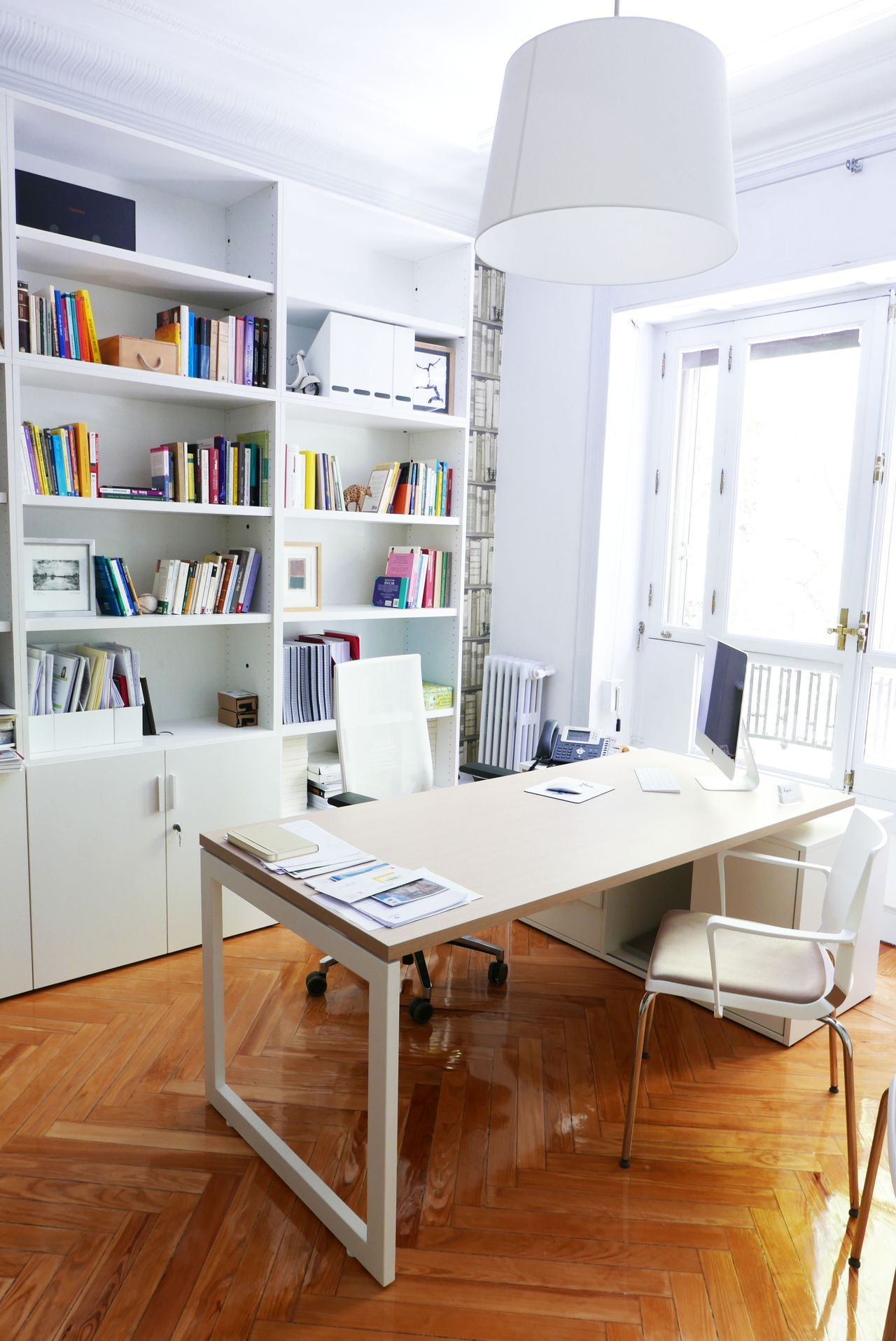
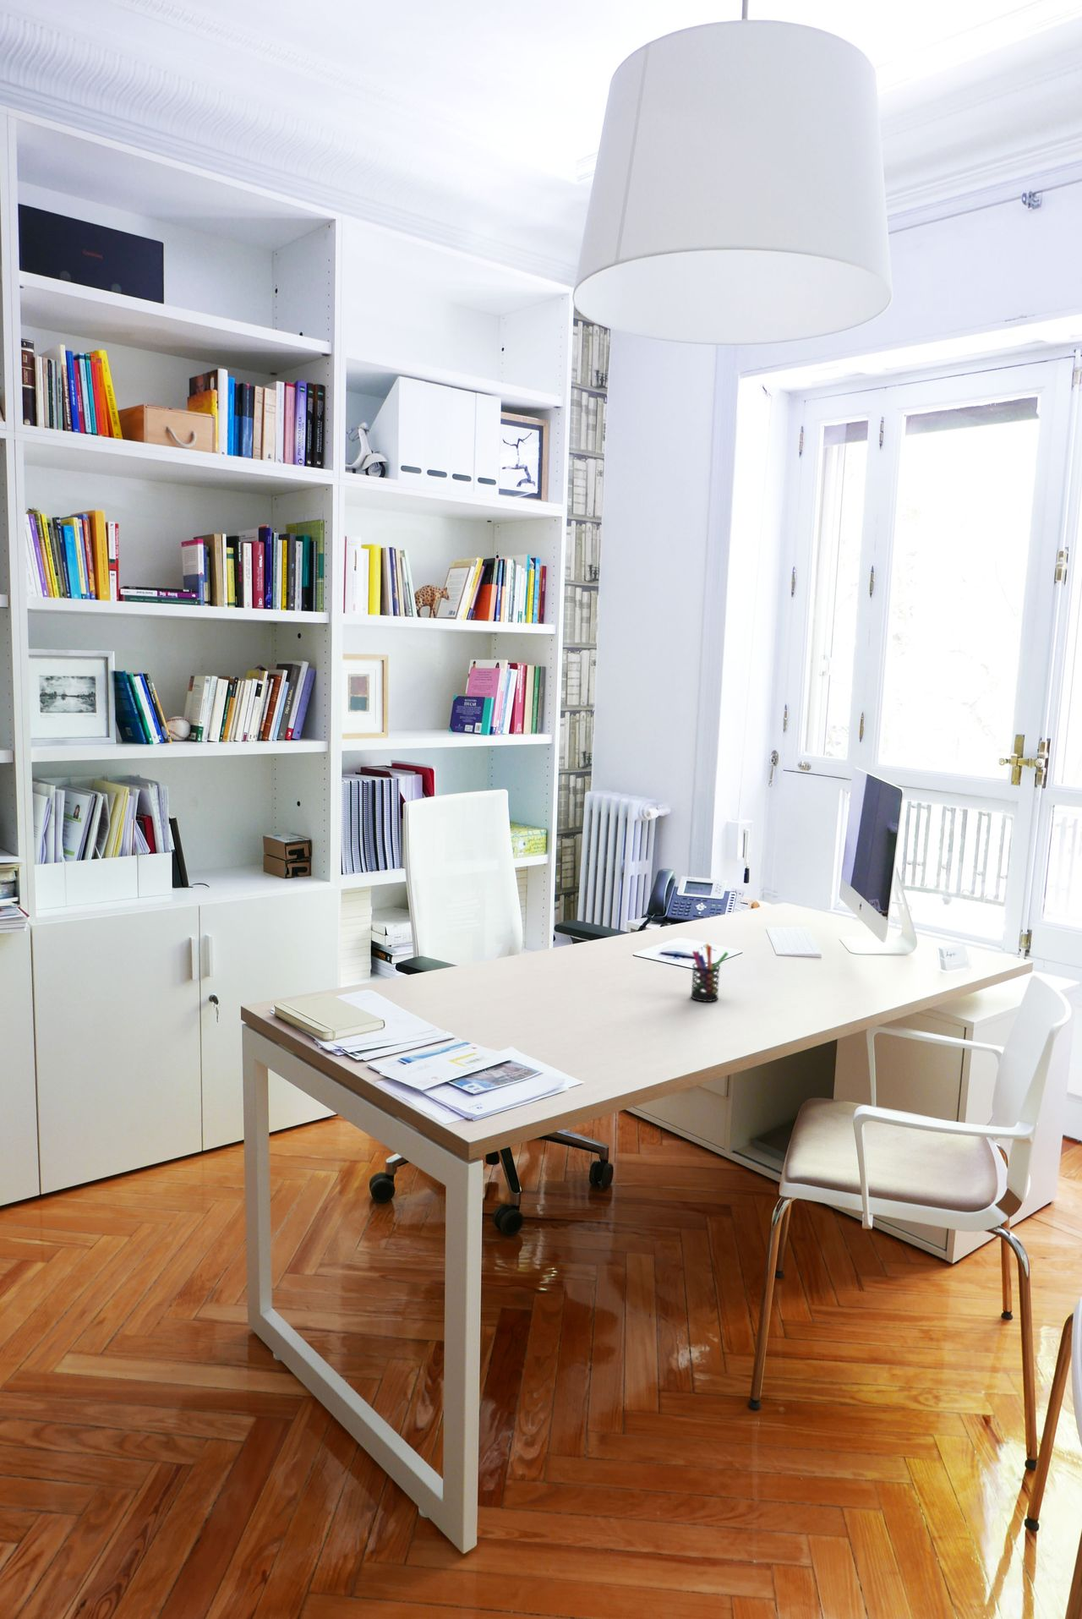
+ pen holder (709, 971)
